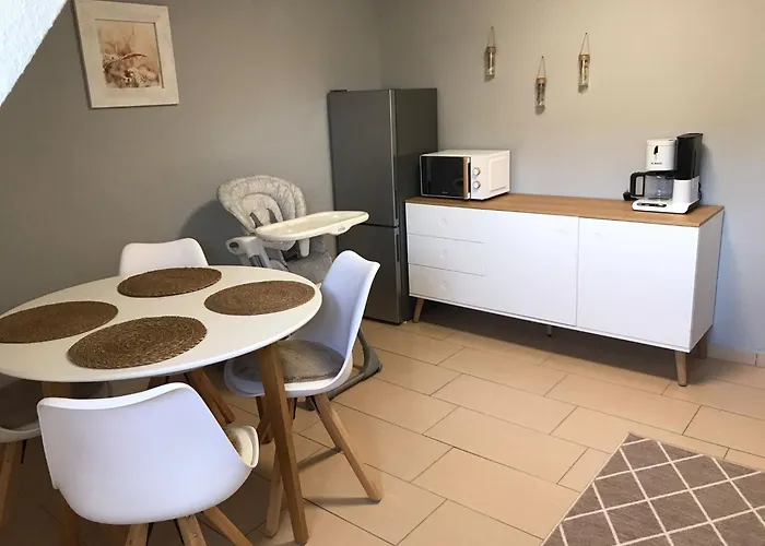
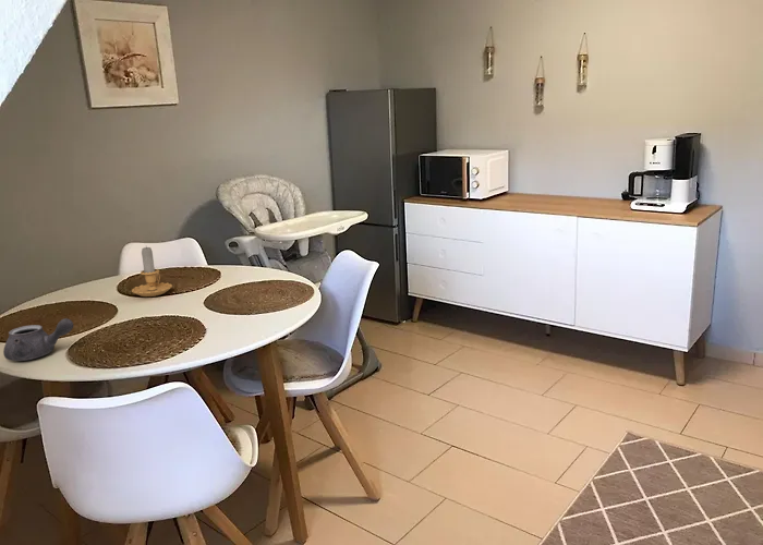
+ candle (150, 268)
+ teapot (38, 338)
